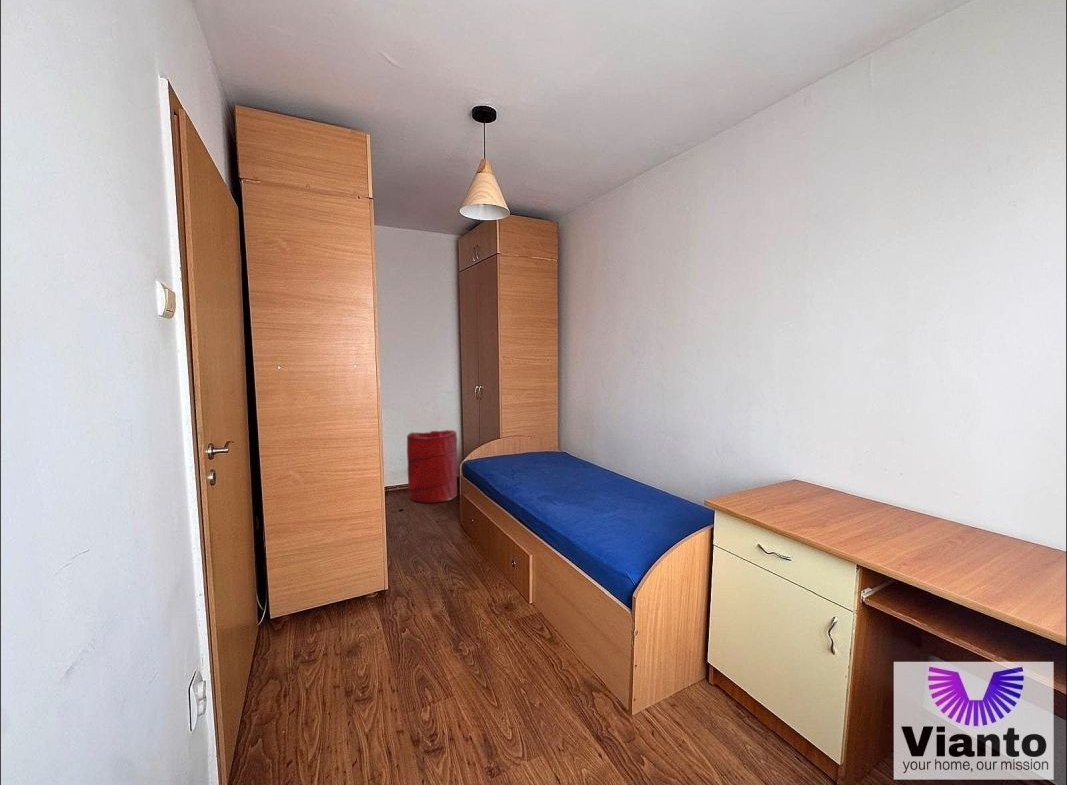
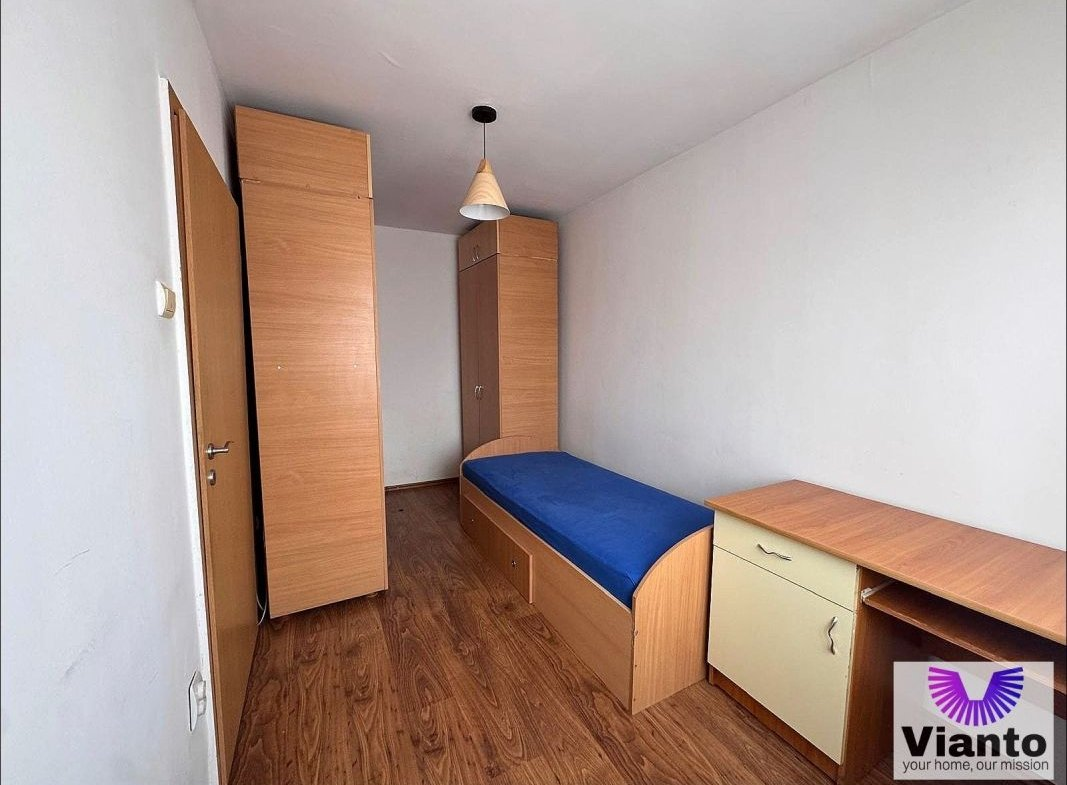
- laundry hamper (432, 463)
